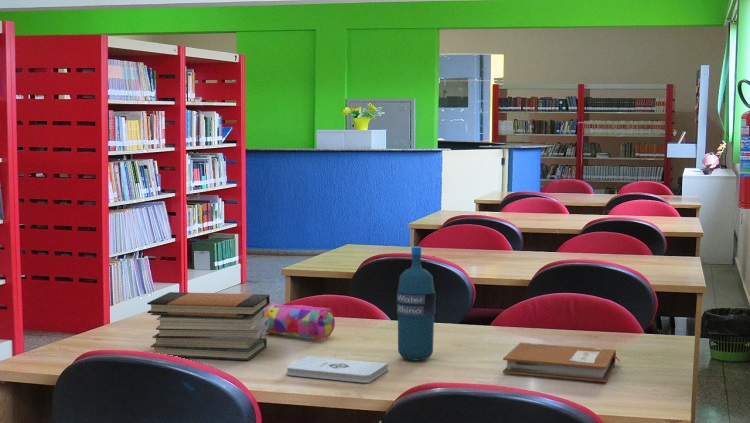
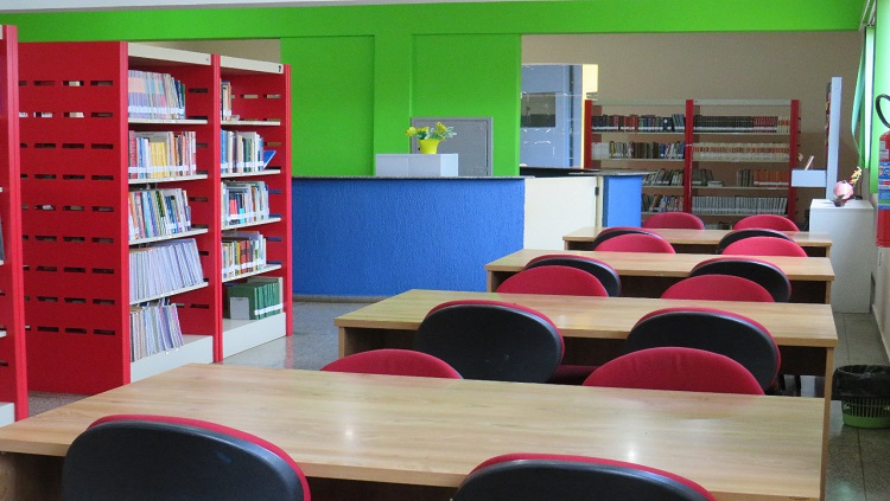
- book stack (211, 325)
- notebook (563, 360)
- notepad (336, 369)
- water bottle (415, 302)
- pencil case (295, 320)
